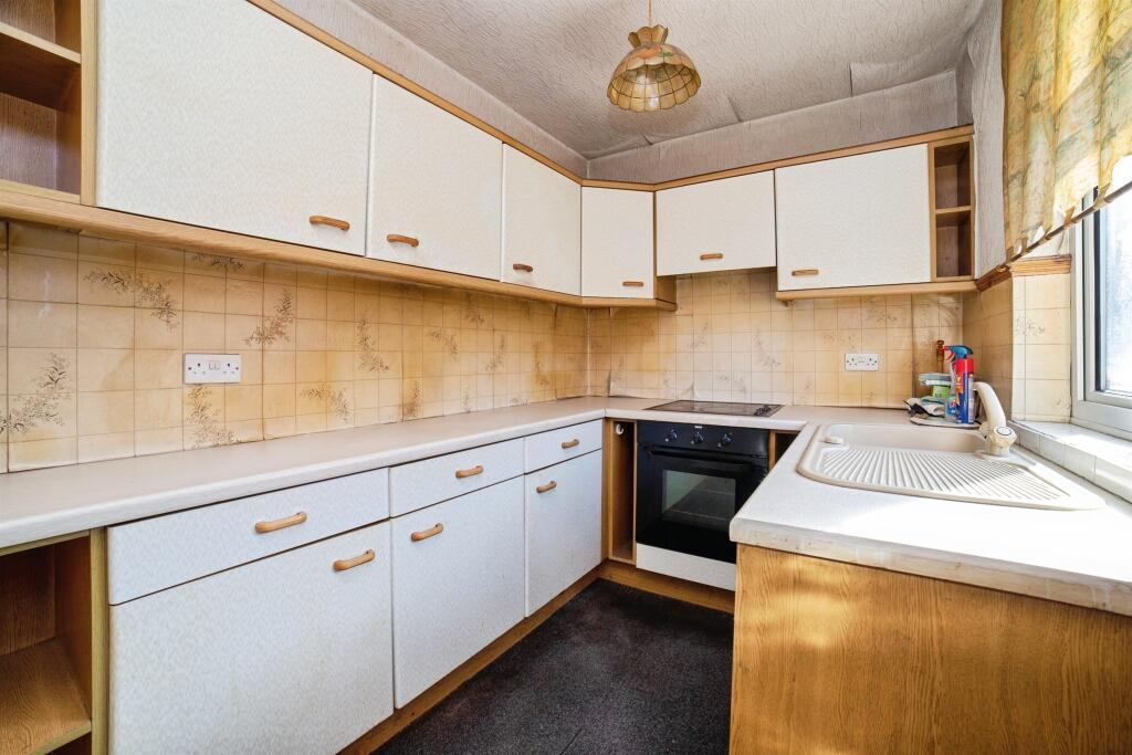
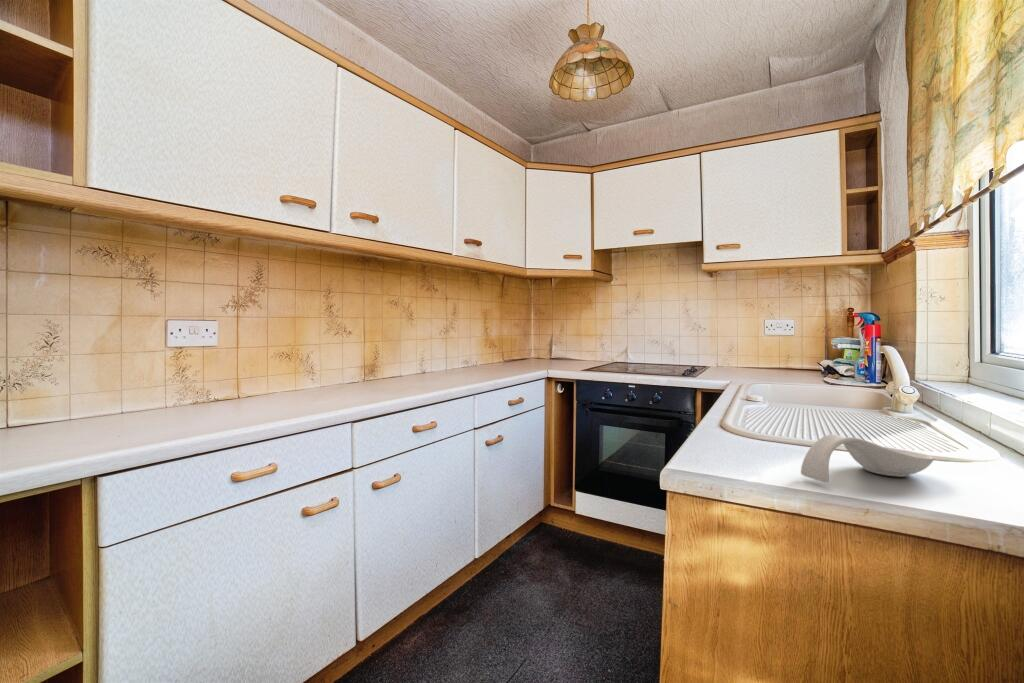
+ spoon rest (864, 454)
